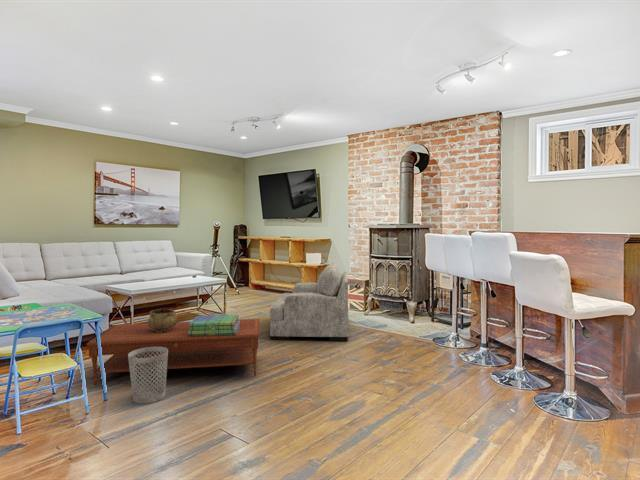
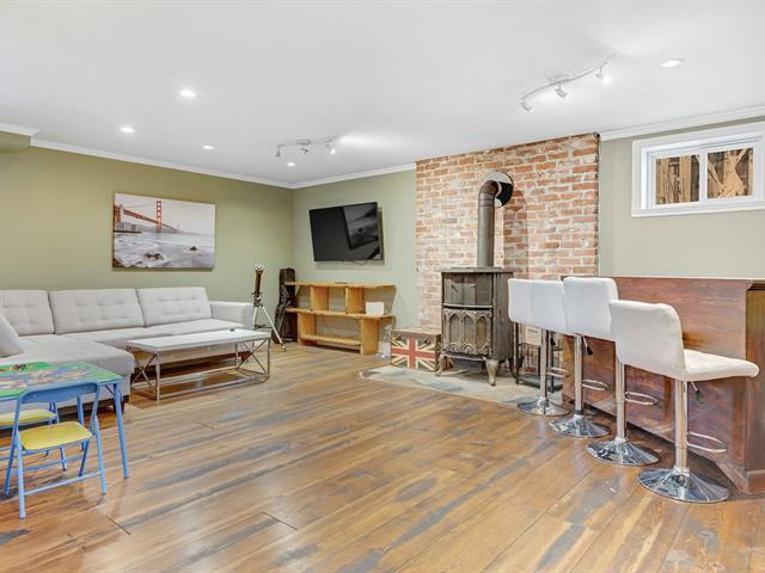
- coffee table (183, 349)
- stack of books (215, 324)
- armchair (311, 297)
- decorative bowl (162, 320)
- wastebasket (148, 374)
